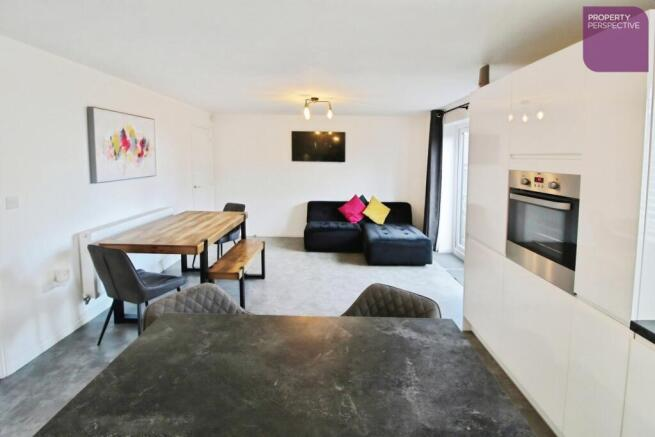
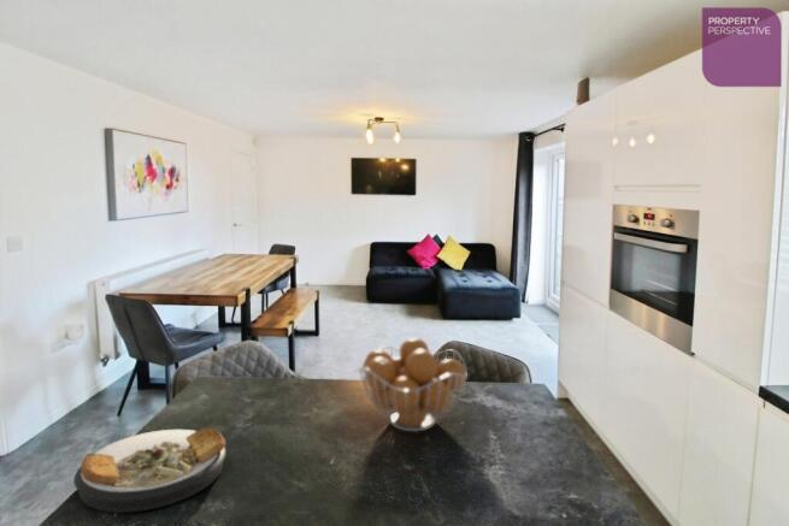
+ plate (153, 460)
+ fruit basket (412, 383)
